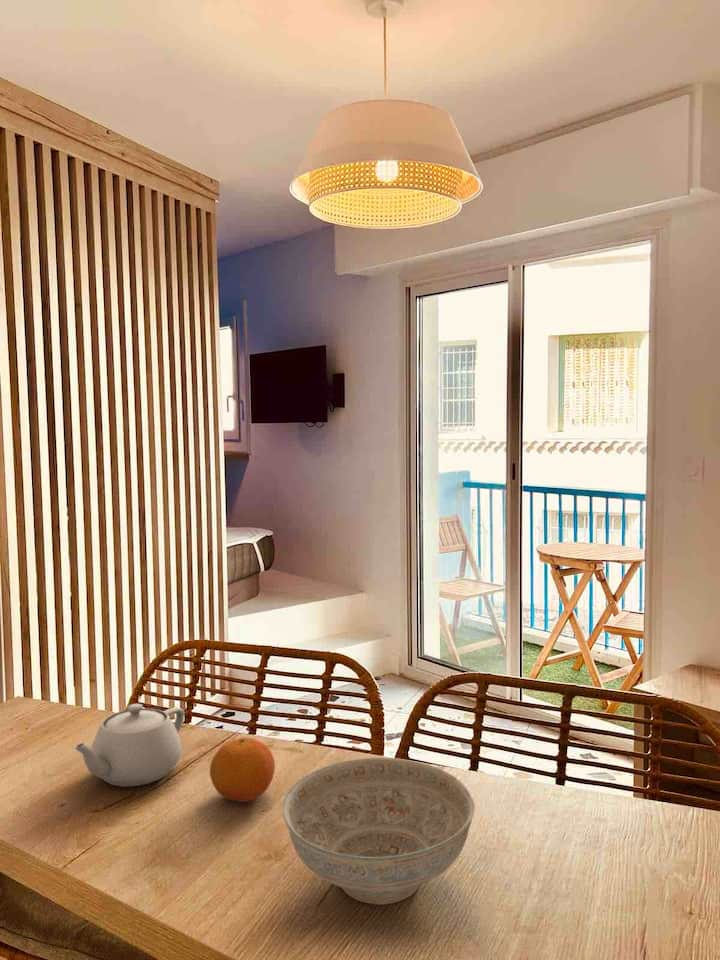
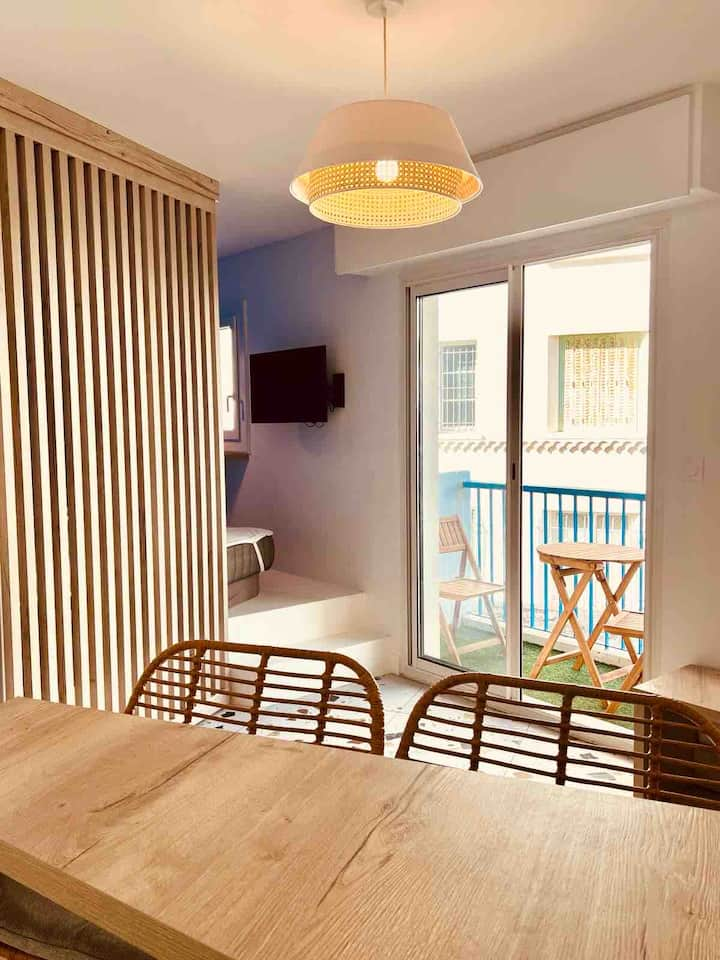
- decorative bowl (378, 839)
- fruit (242, 768)
- teapot (132, 741)
